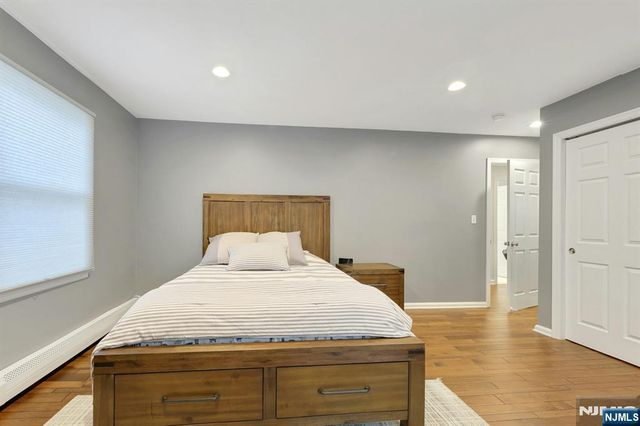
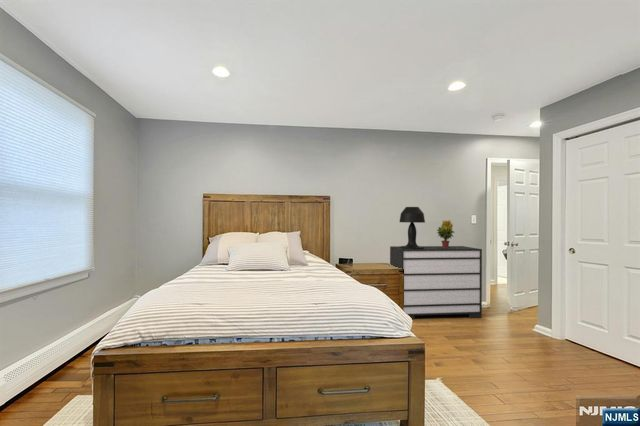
+ table lamp (412, 227)
+ dresser (434, 280)
+ potted plant (445, 233)
